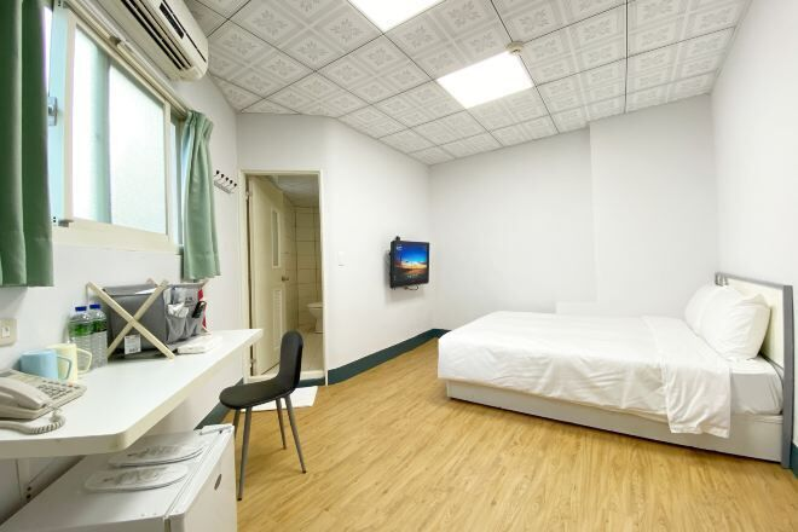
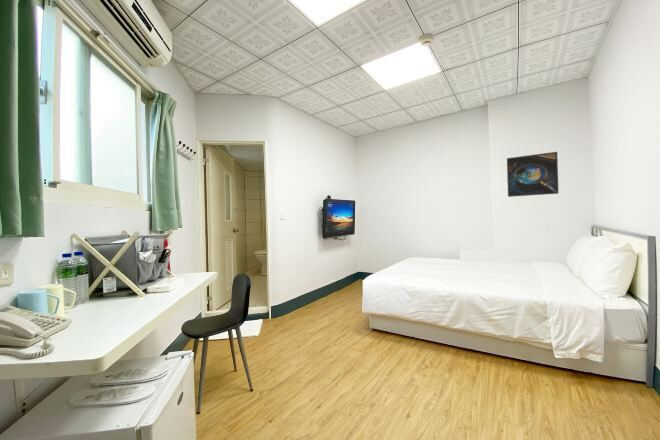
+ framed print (531, 175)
